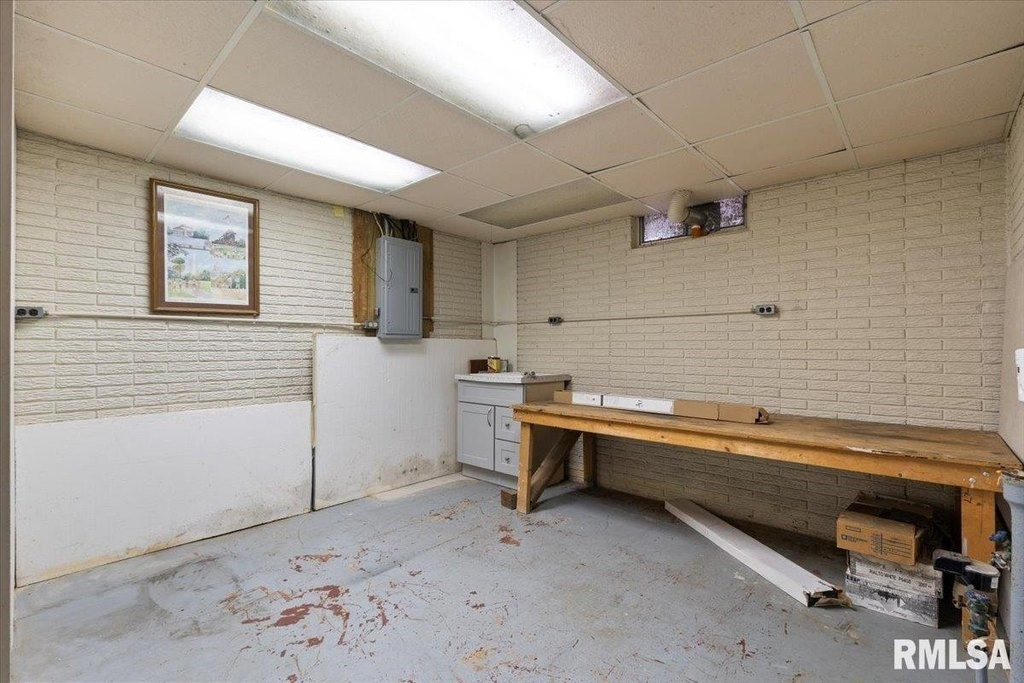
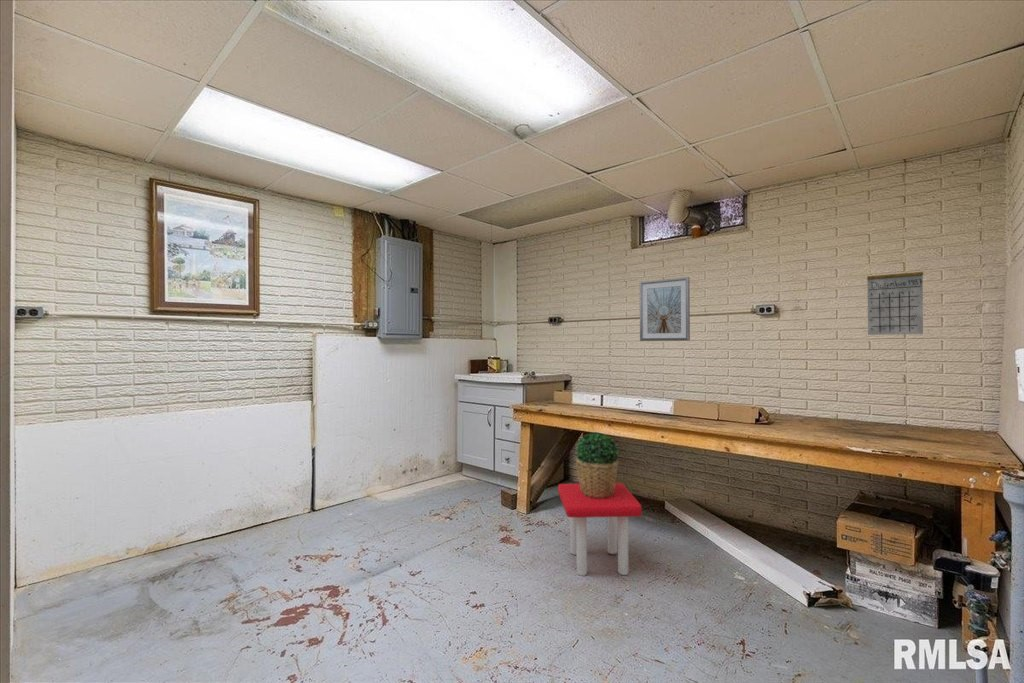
+ stool (607, 525)
+ picture frame (663, 310)
+ potted plant (597, 462)
+ calendar (894, 297)
